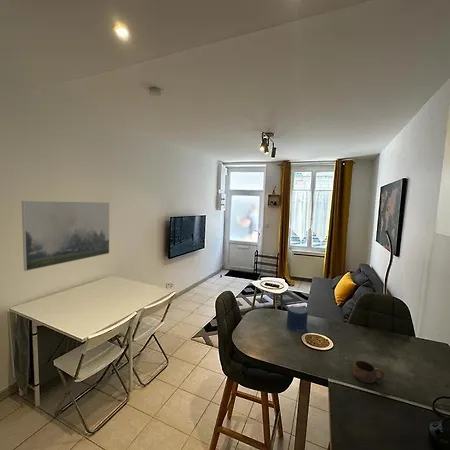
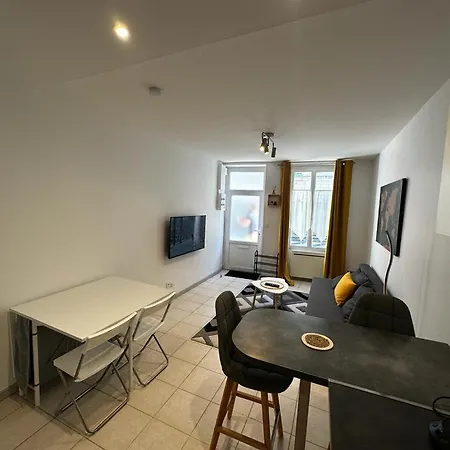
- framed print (72, 231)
- cup (368, 372)
- candle (297, 318)
